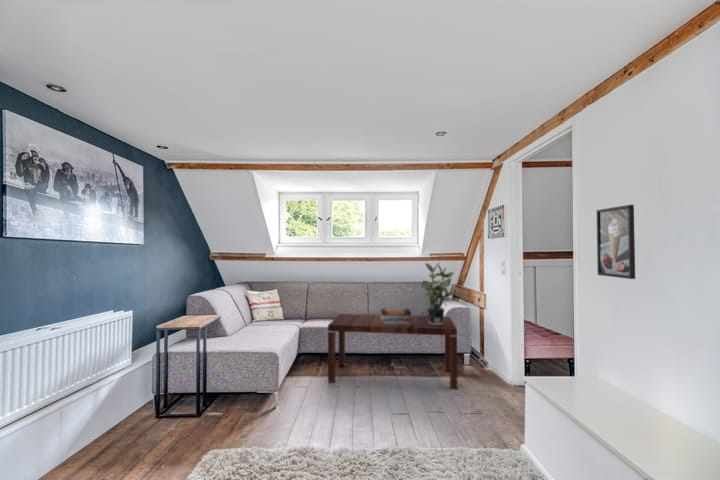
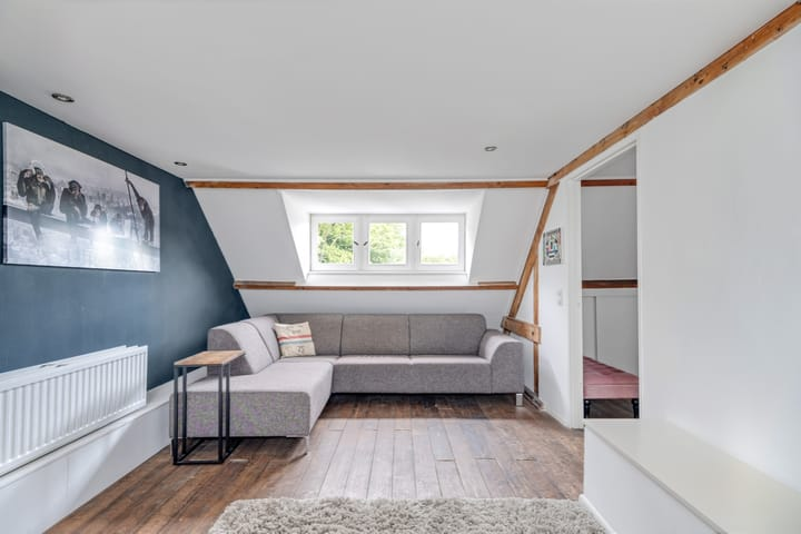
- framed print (614, 242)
- coffee table (394, 333)
- book stack (395, 317)
- potted plant (438, 292)
